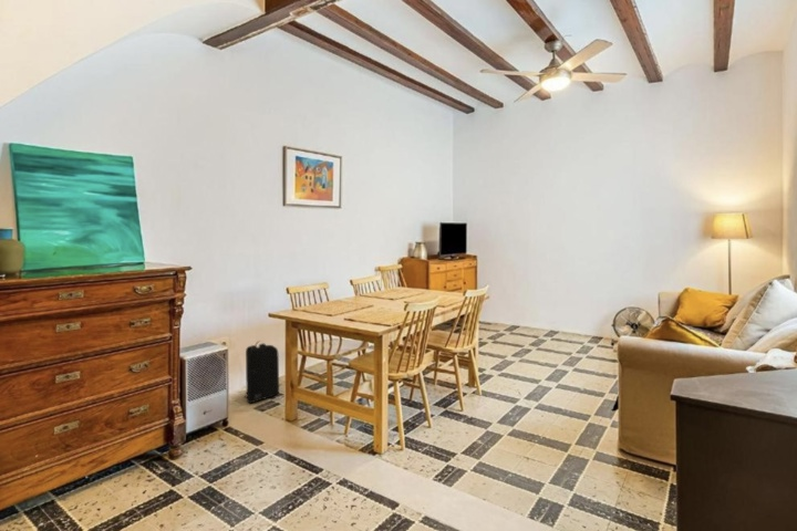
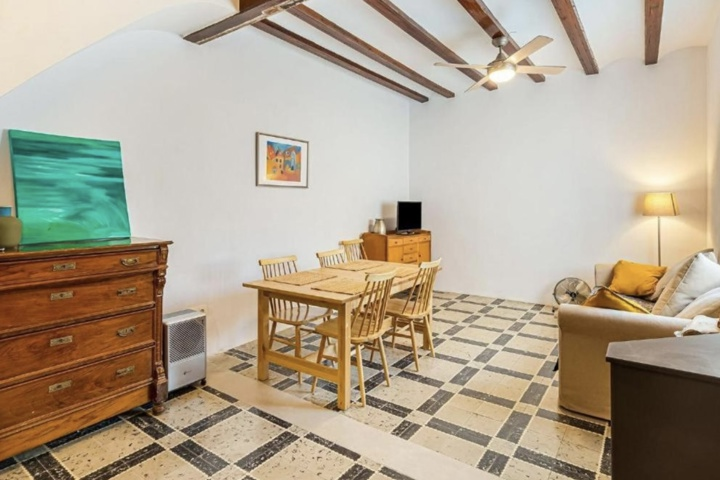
- backpack (258, 368)
